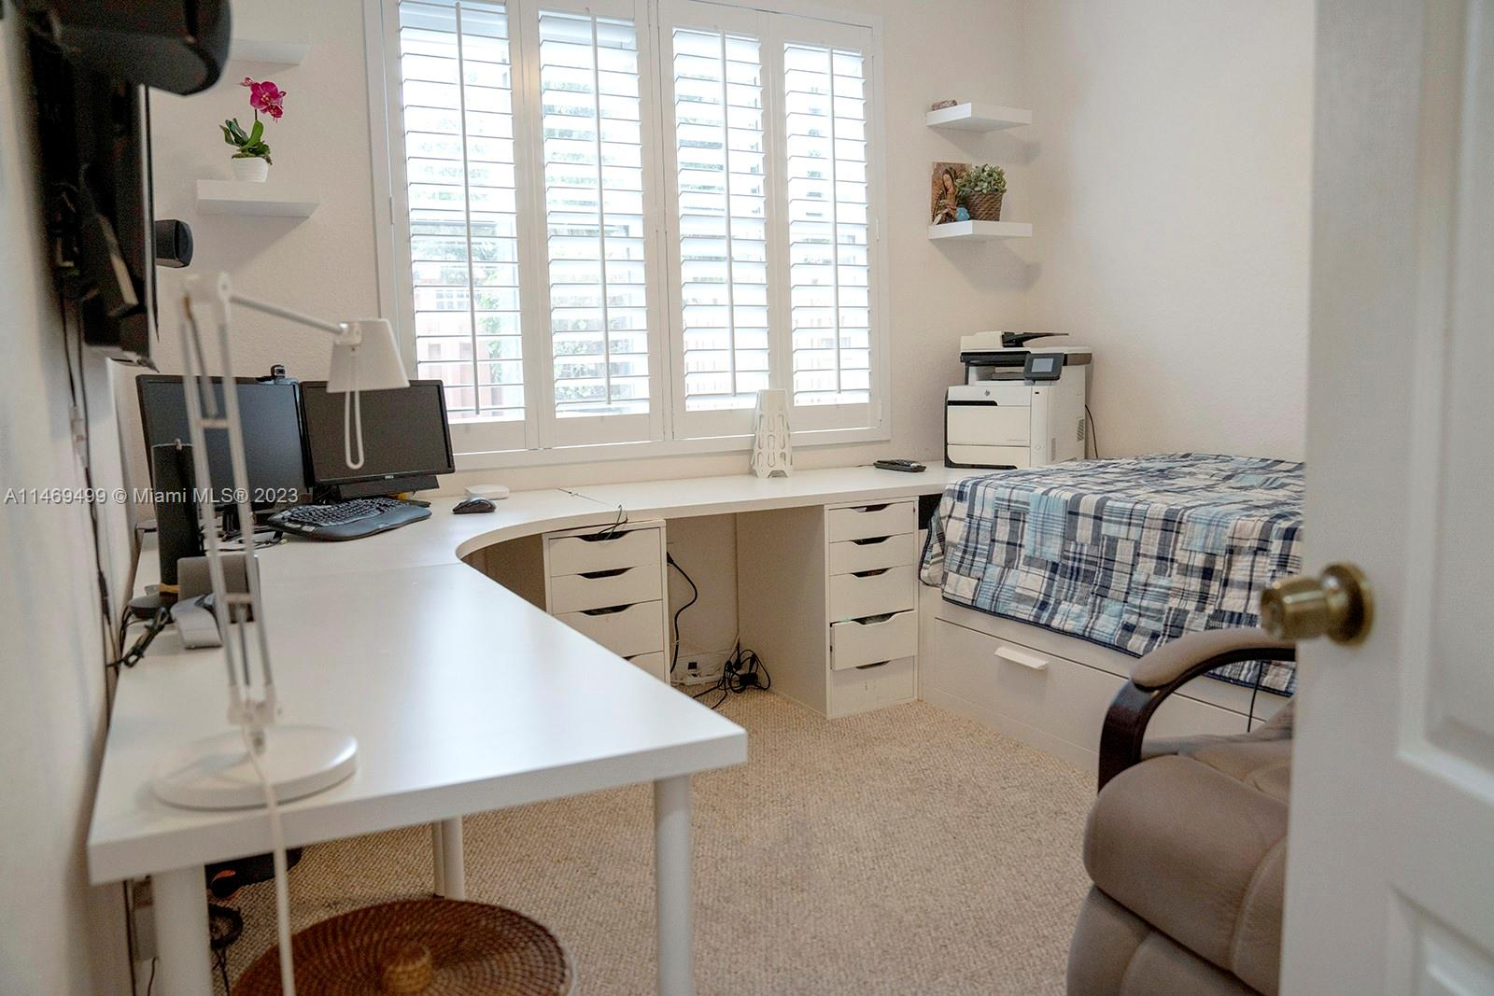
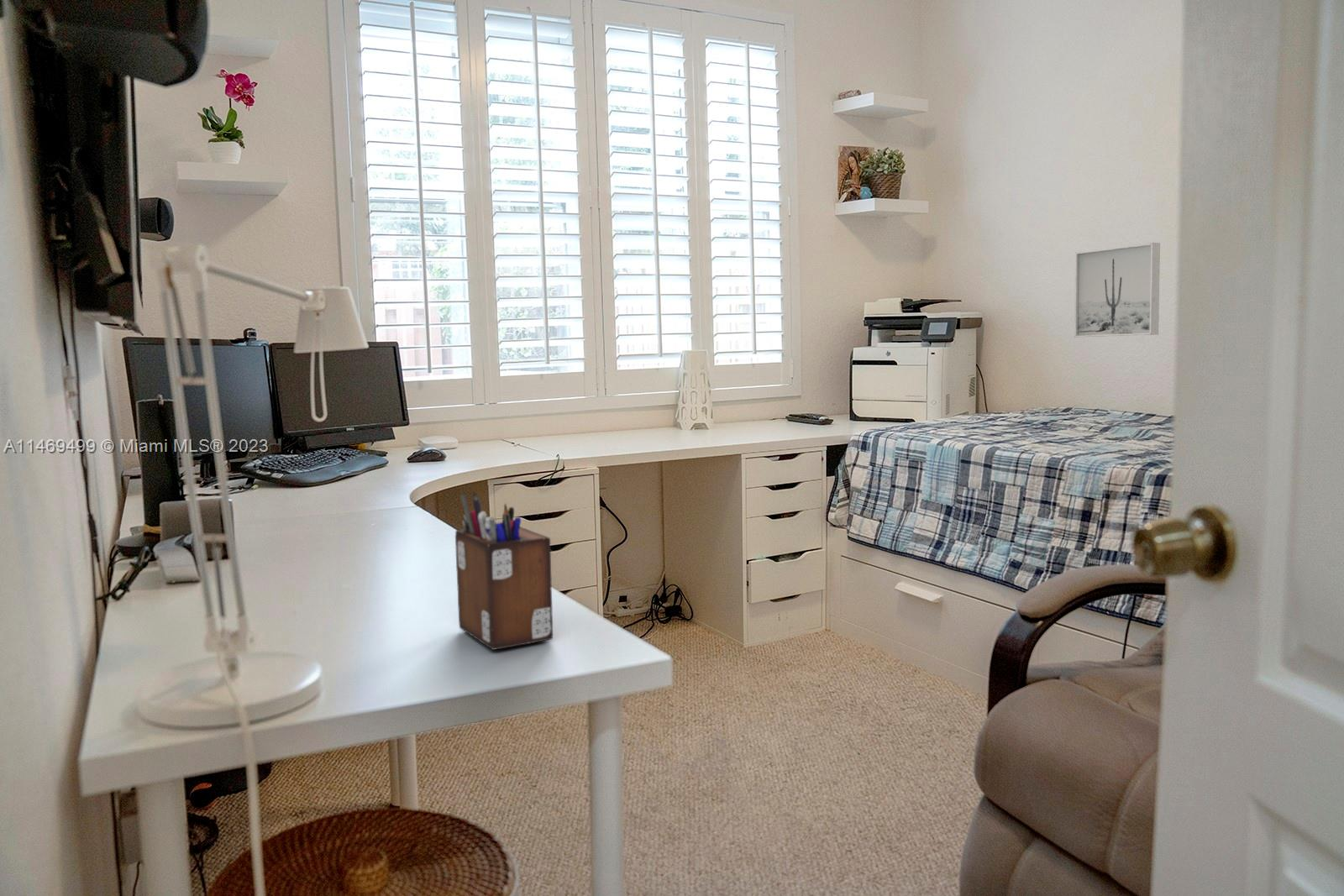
+ wall art (1116, 291)
+ desk organizer (502, 564)
